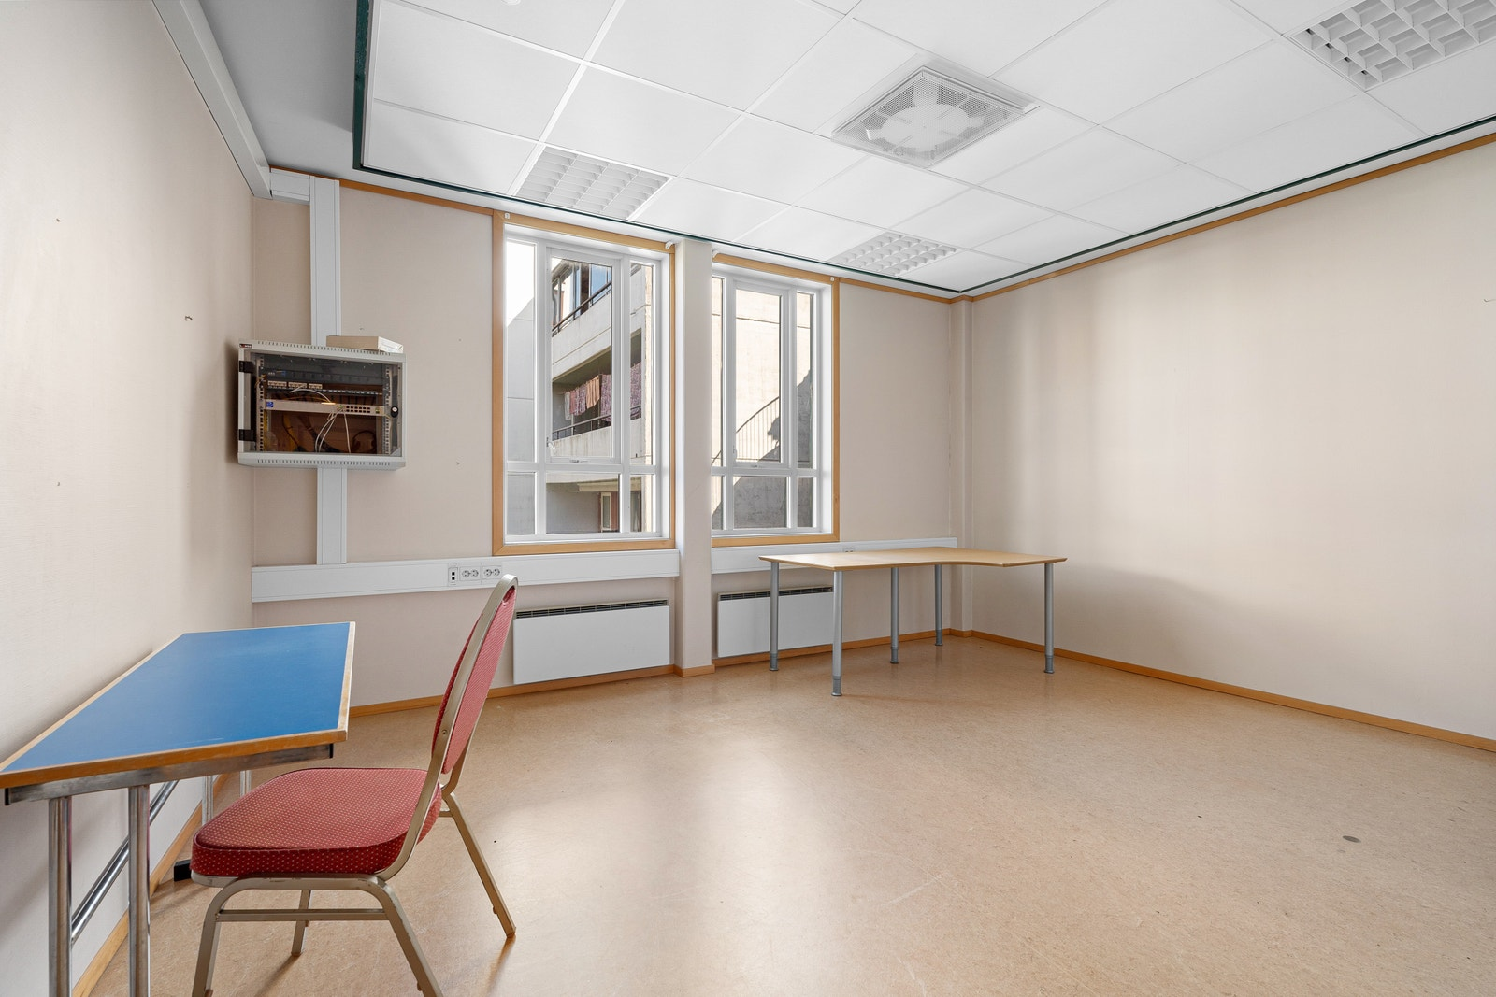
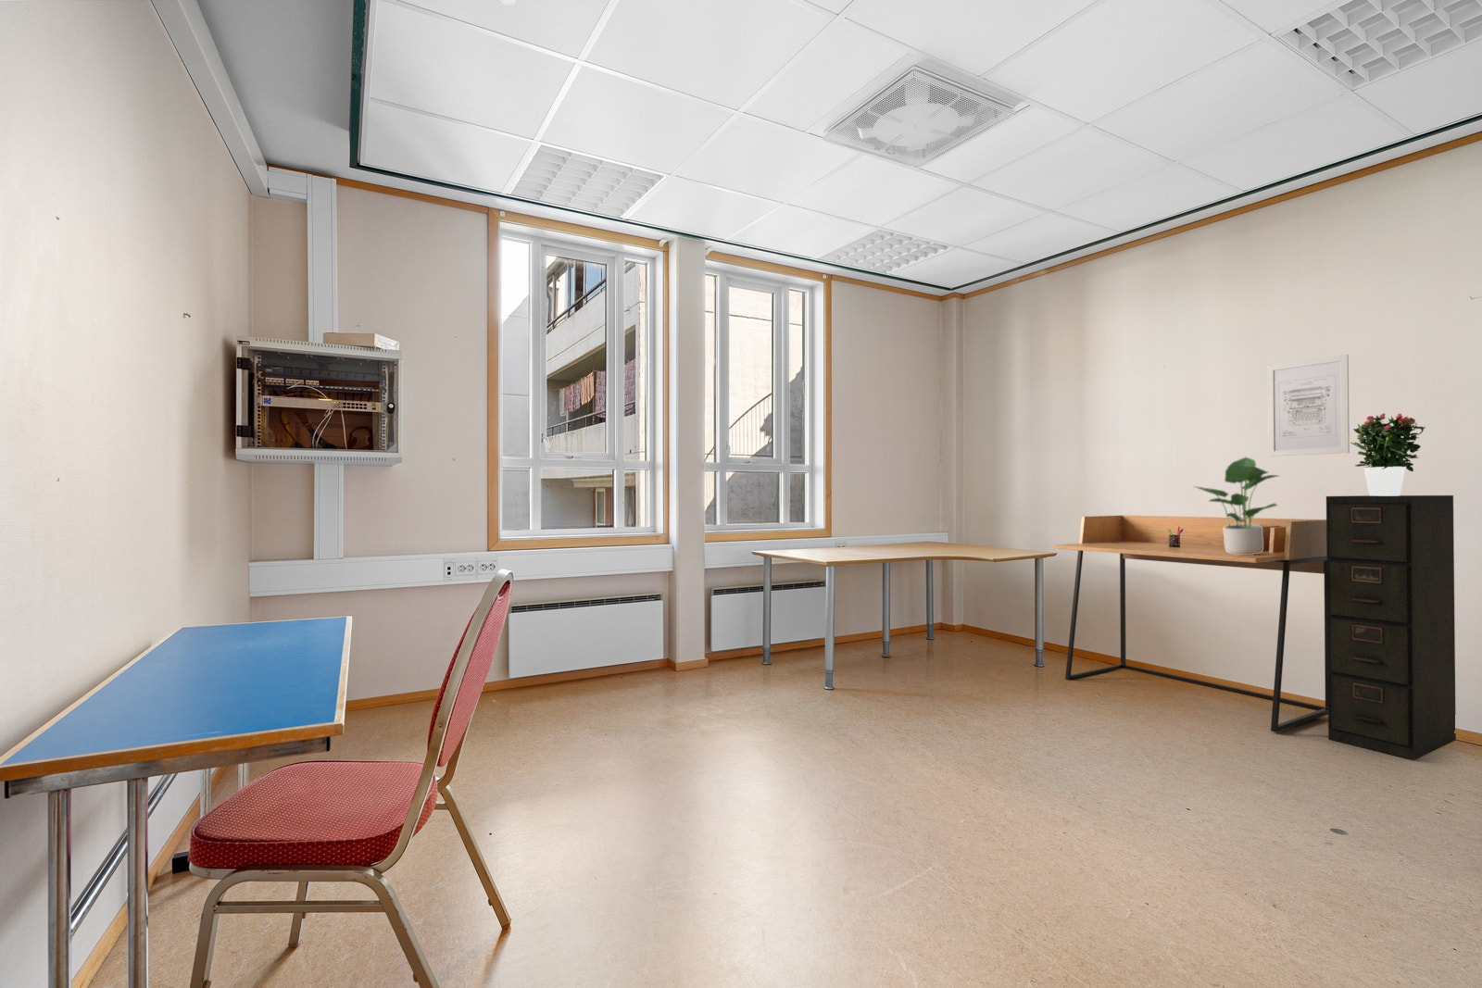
+ pen holder (1173, 536)
+ desk (1189, 563)
+ wall art (1306, 407)
+ filing cabinet (1388, 618)
+ potted plant (1239, 506)
+ potted flower (1386, 453)
